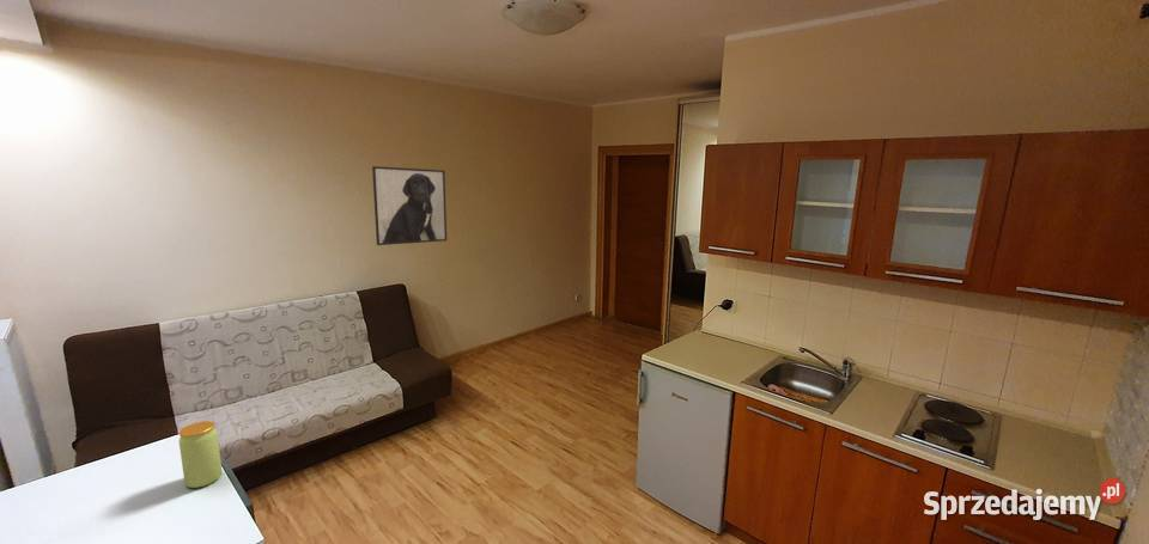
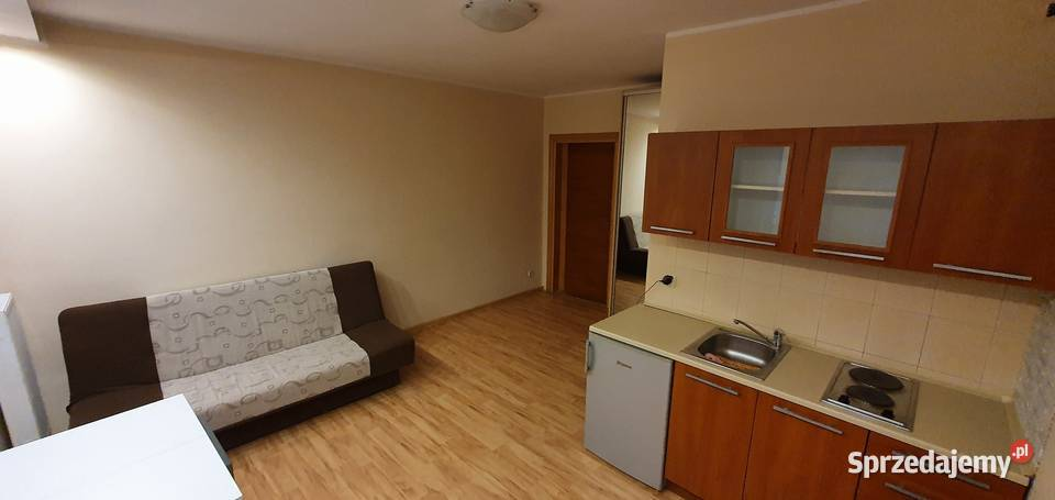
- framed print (412, 206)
- jar (200, 453)
